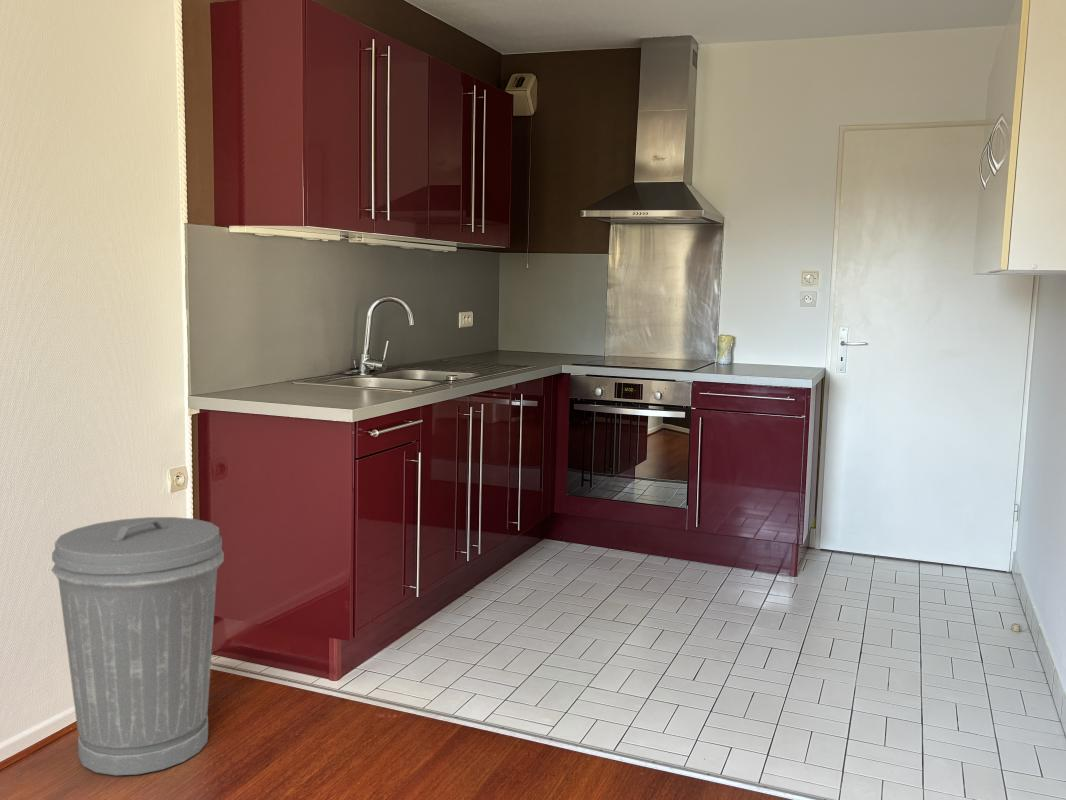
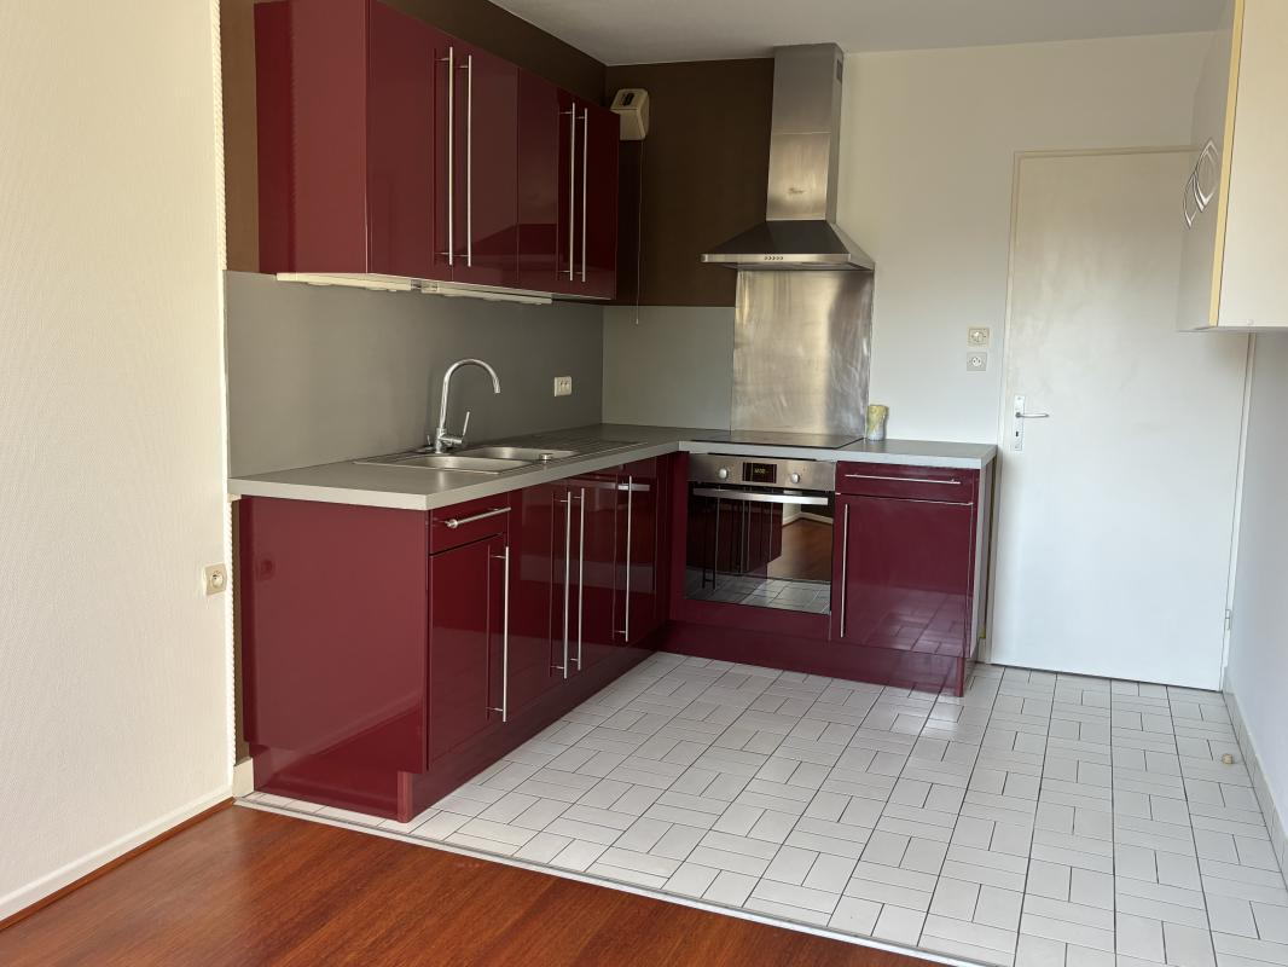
- trash can (142, 635)
